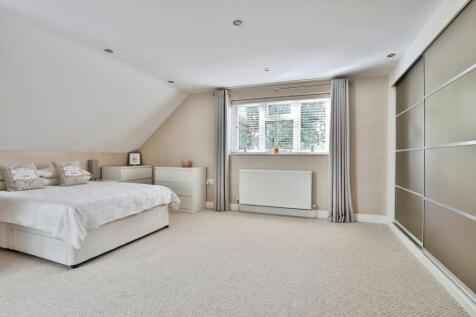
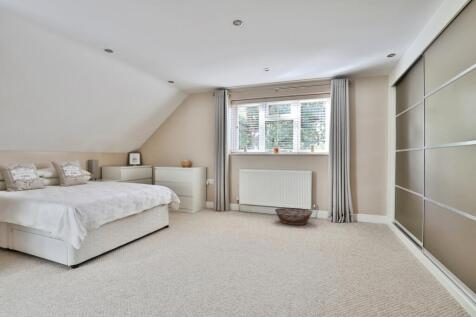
+ basket (292, 216)
